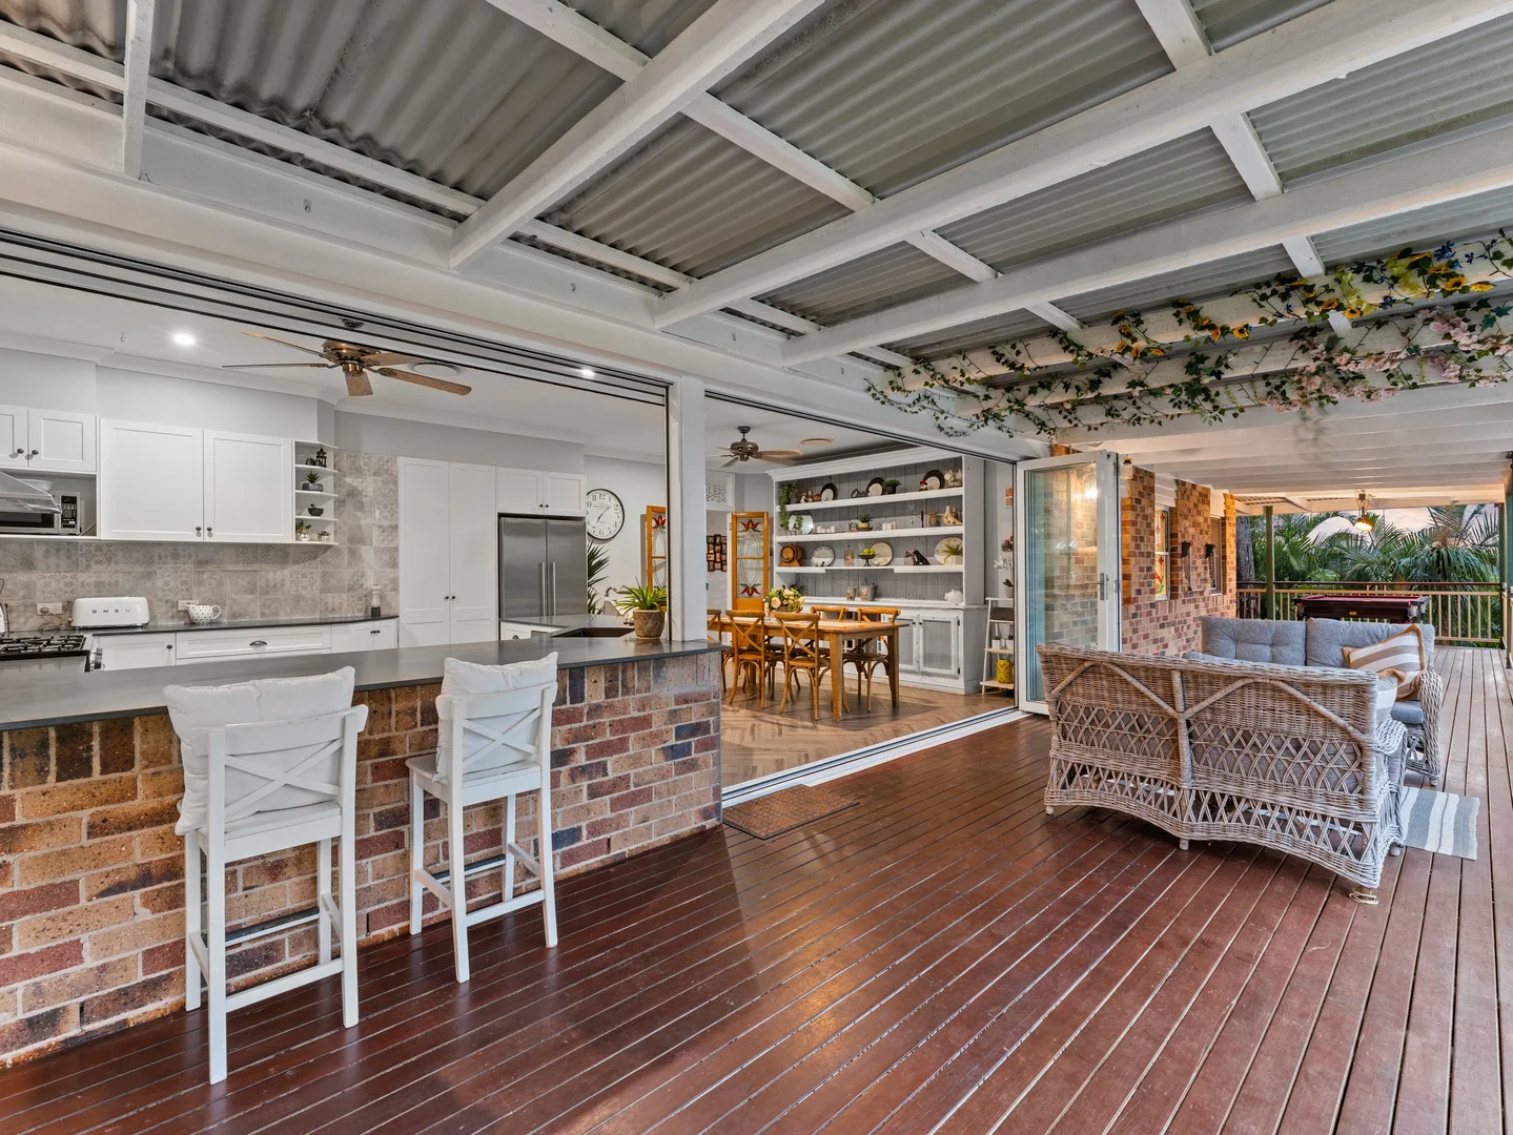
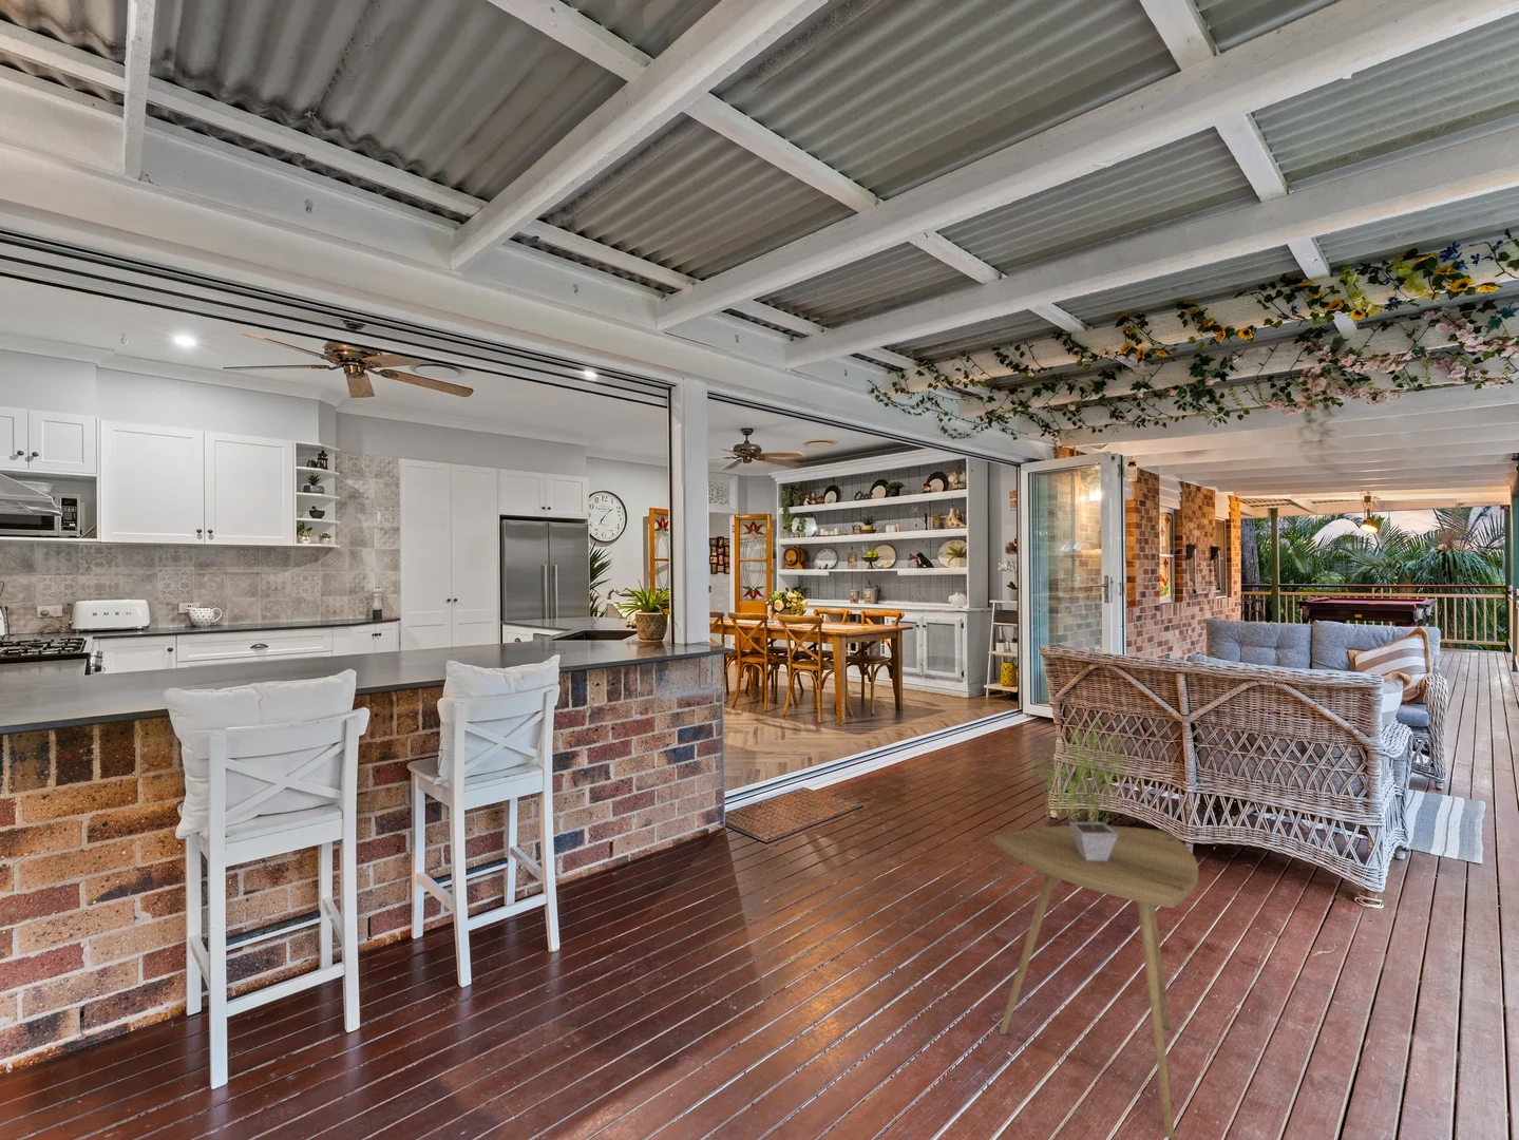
+ side table (1142, 947)
+ potted plant (1082, 787)
